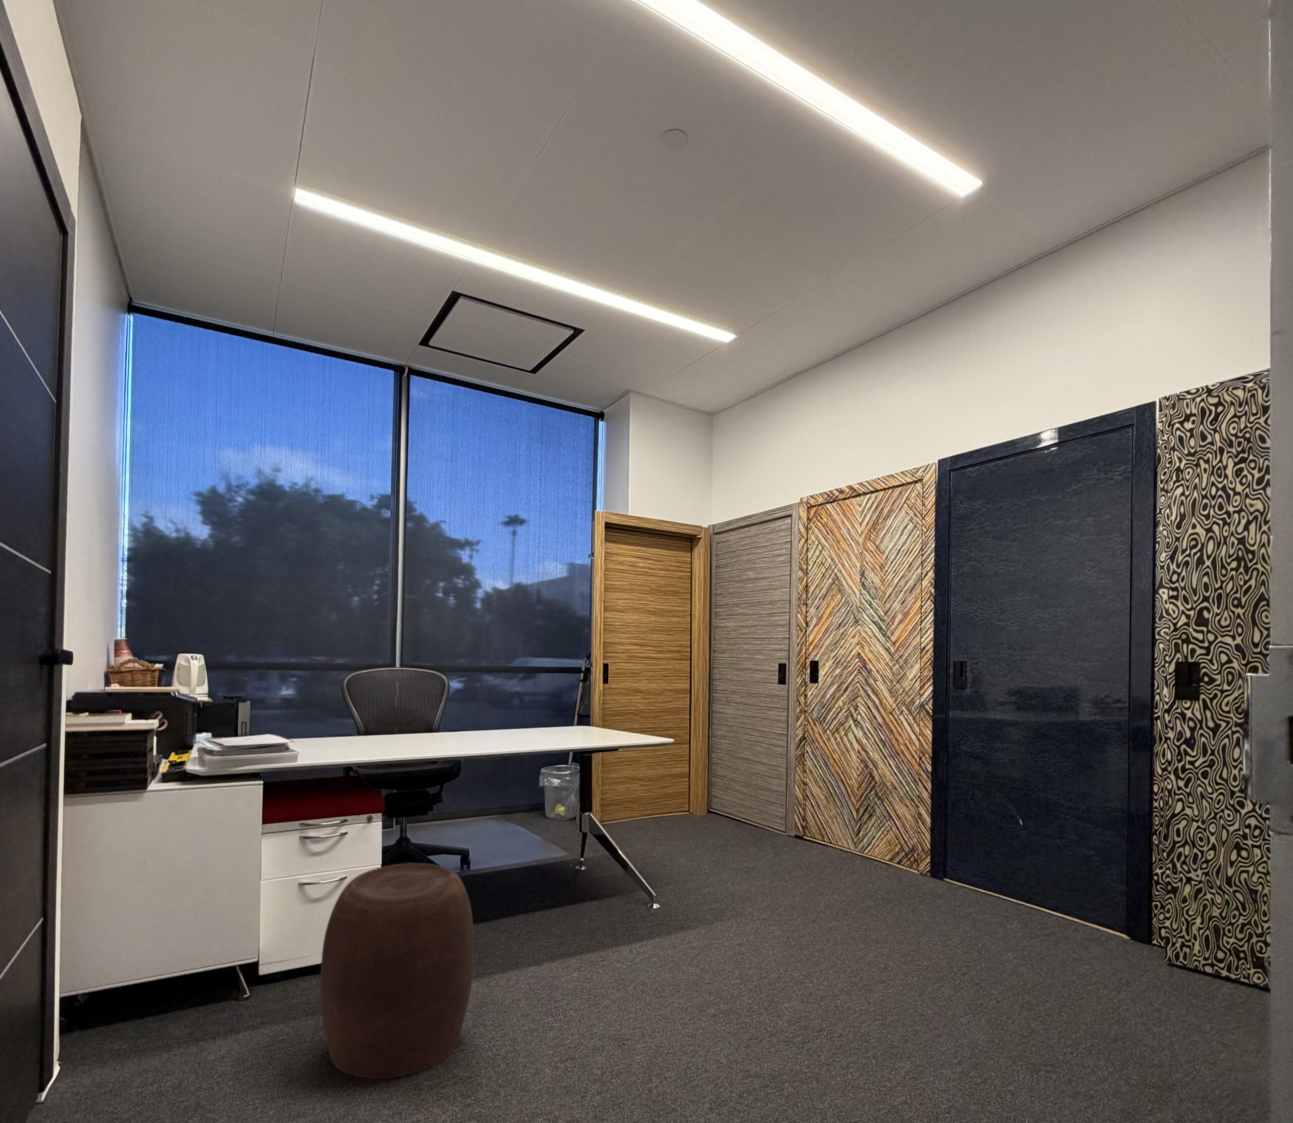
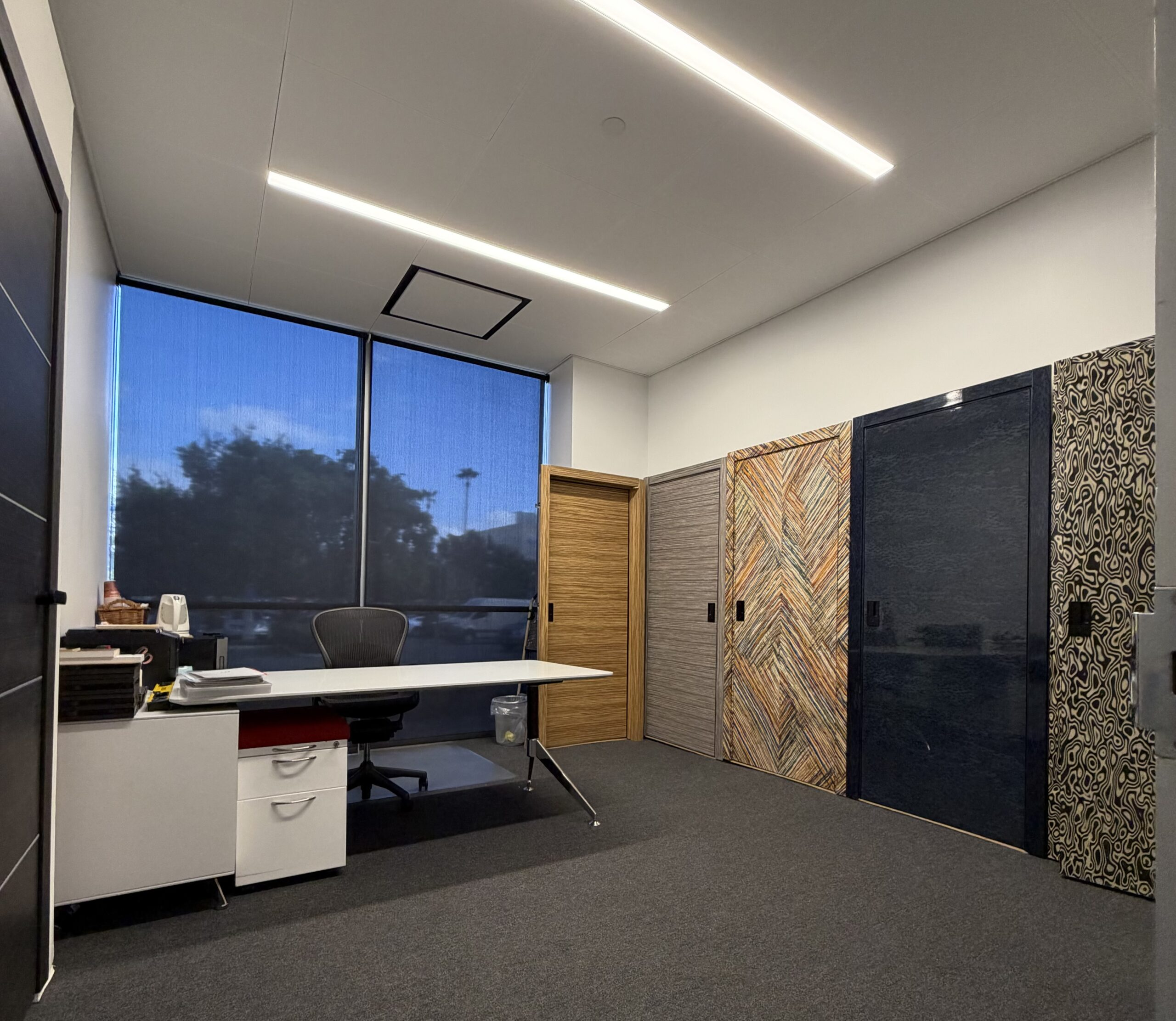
- stool (399, 961)
